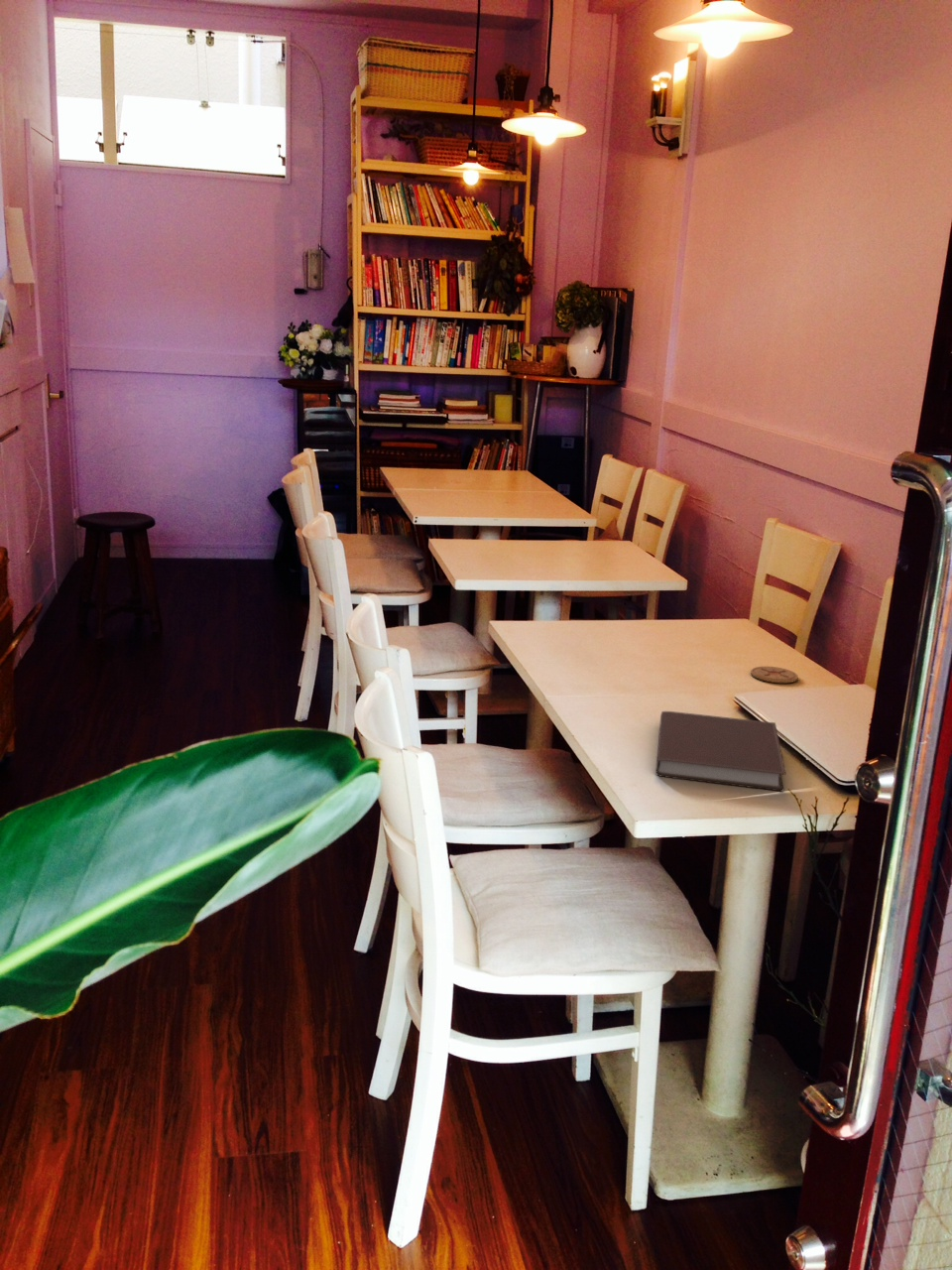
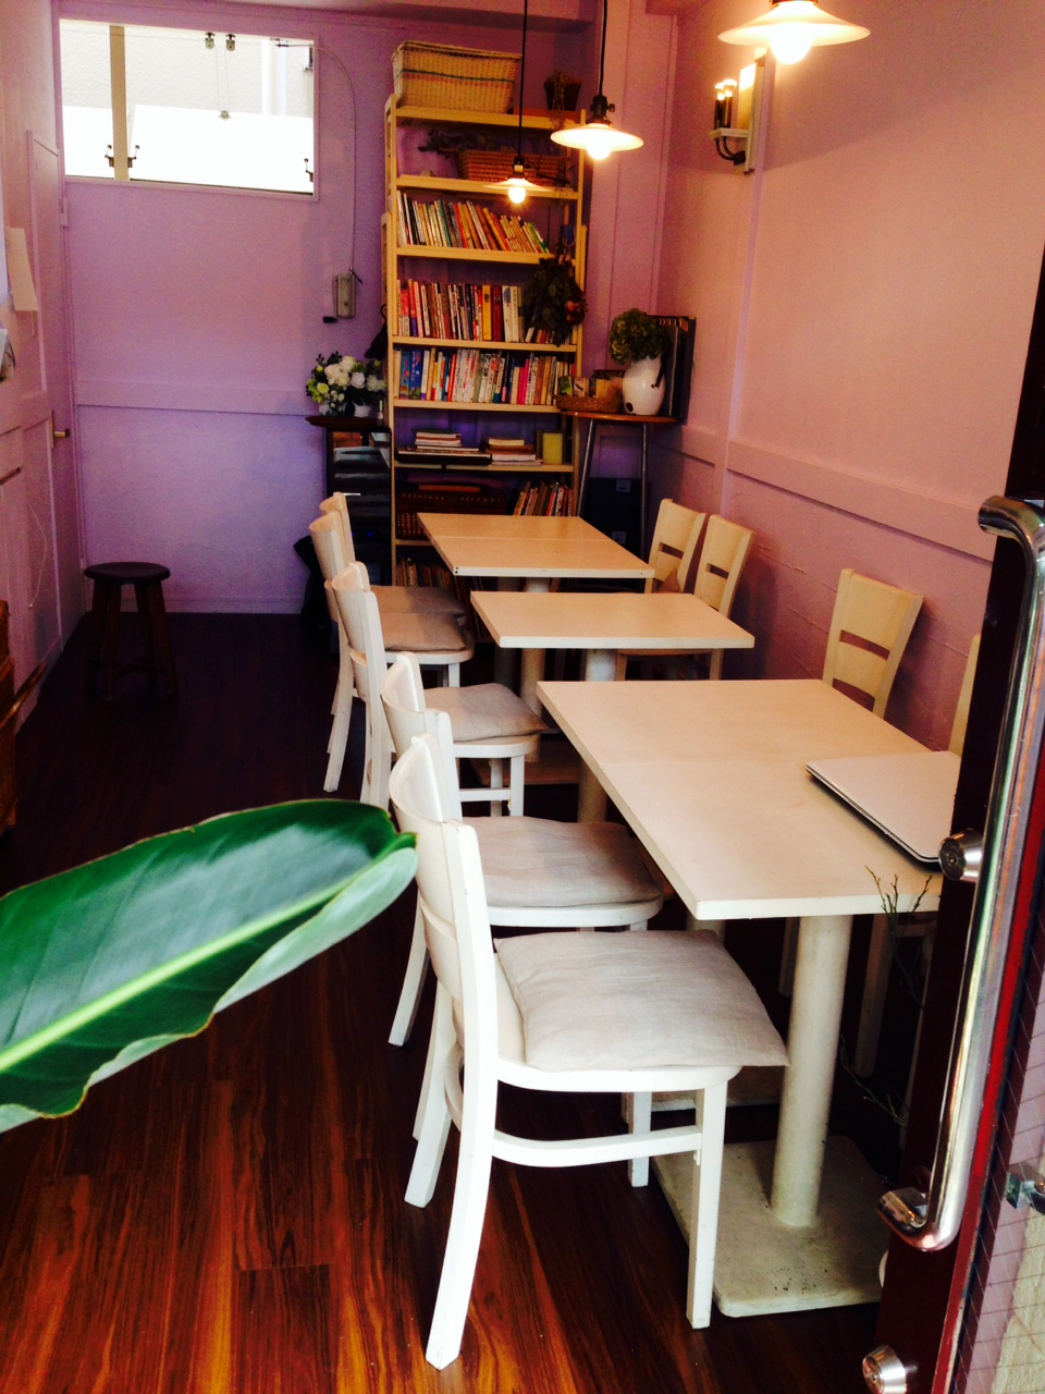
- coaster (774, 674)
- notebook (718, 748)
